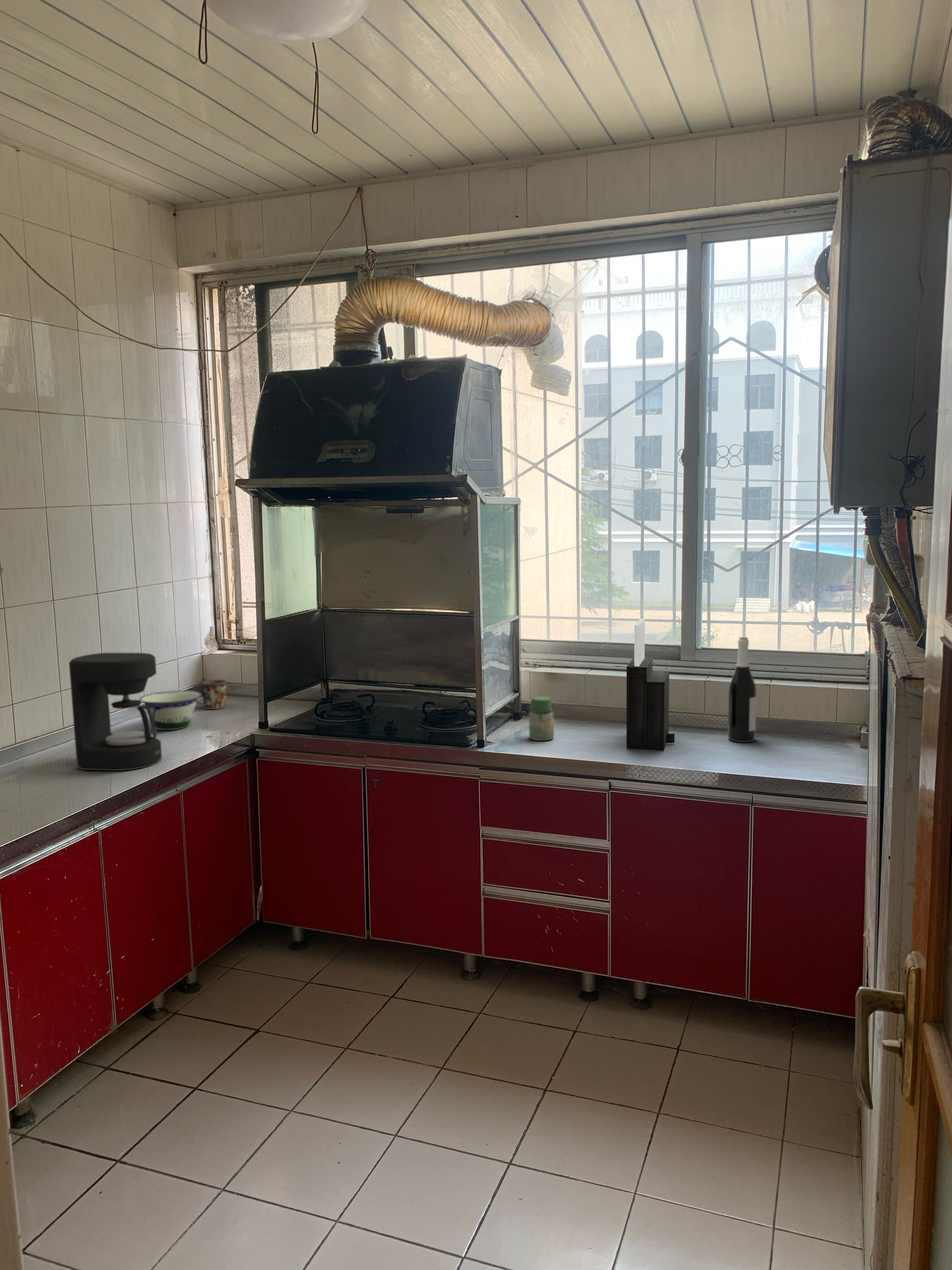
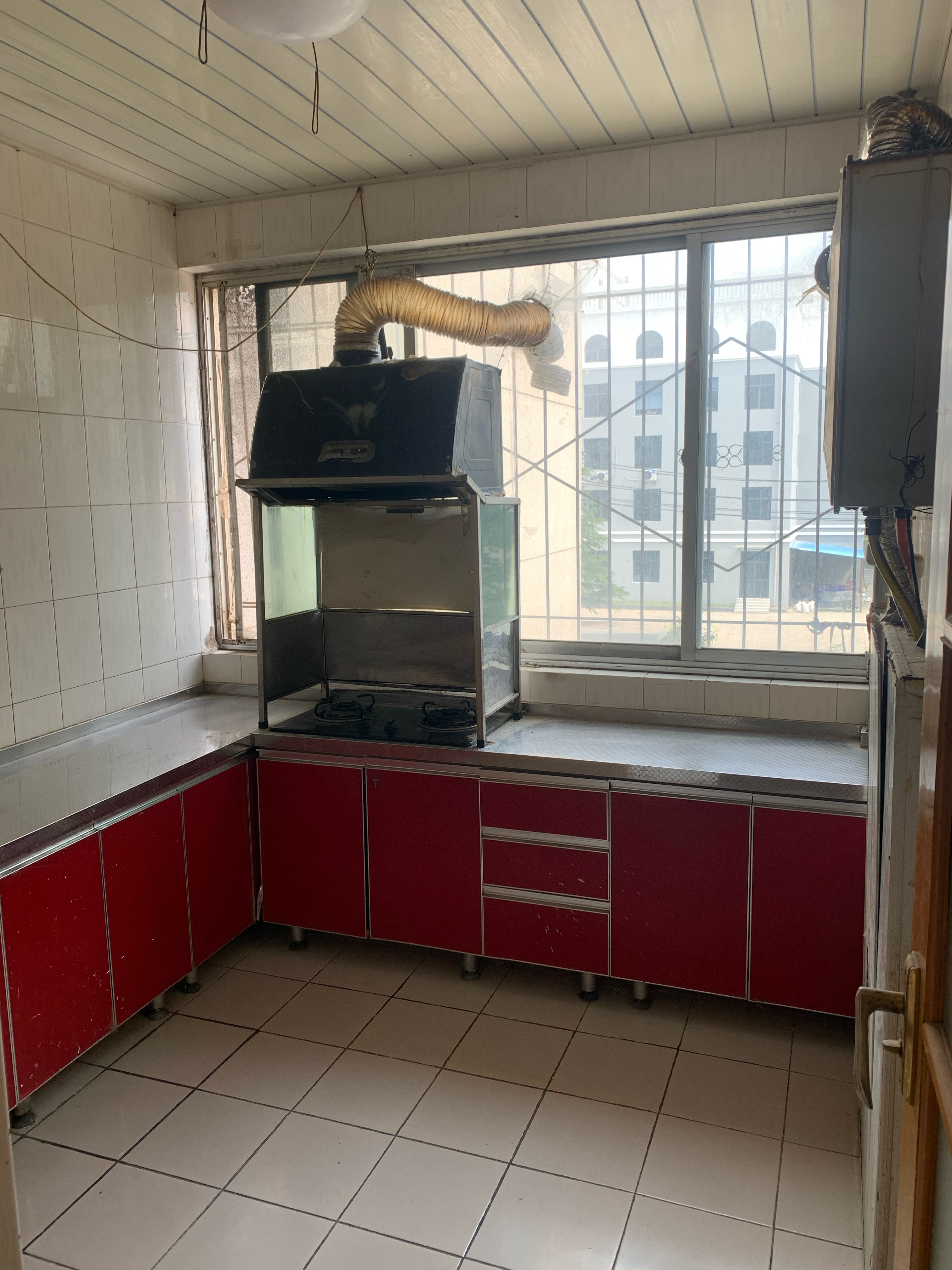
- wine bottle (742, 689)
- coffee maker (118, 708)
- bowl (171, 712)
- mug (209, 695)
- jar (541, 718)
- knife block (652, 682)
